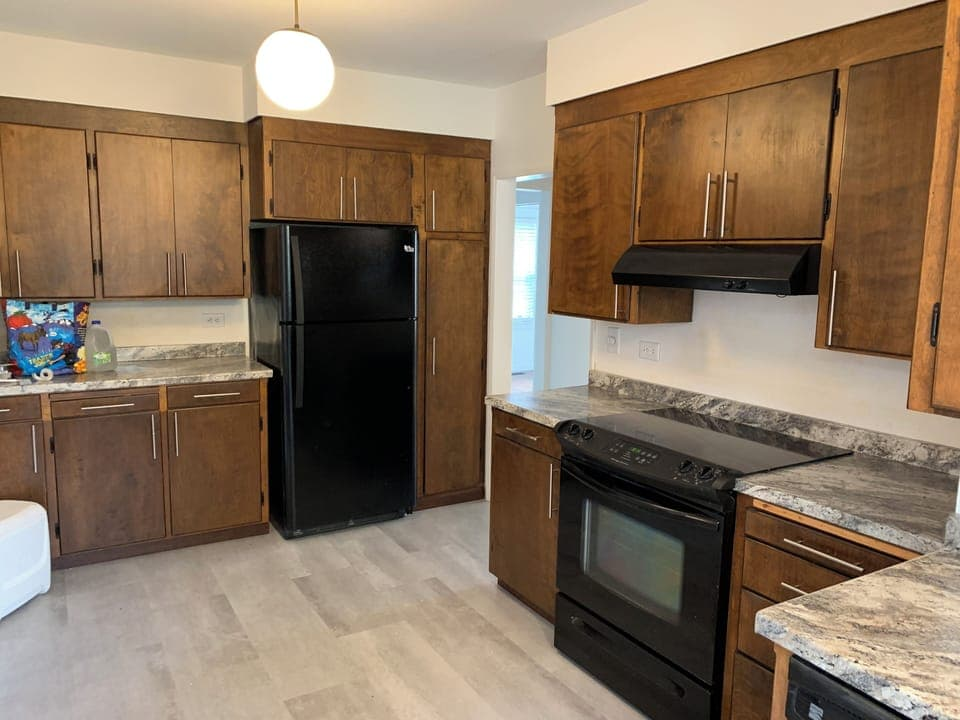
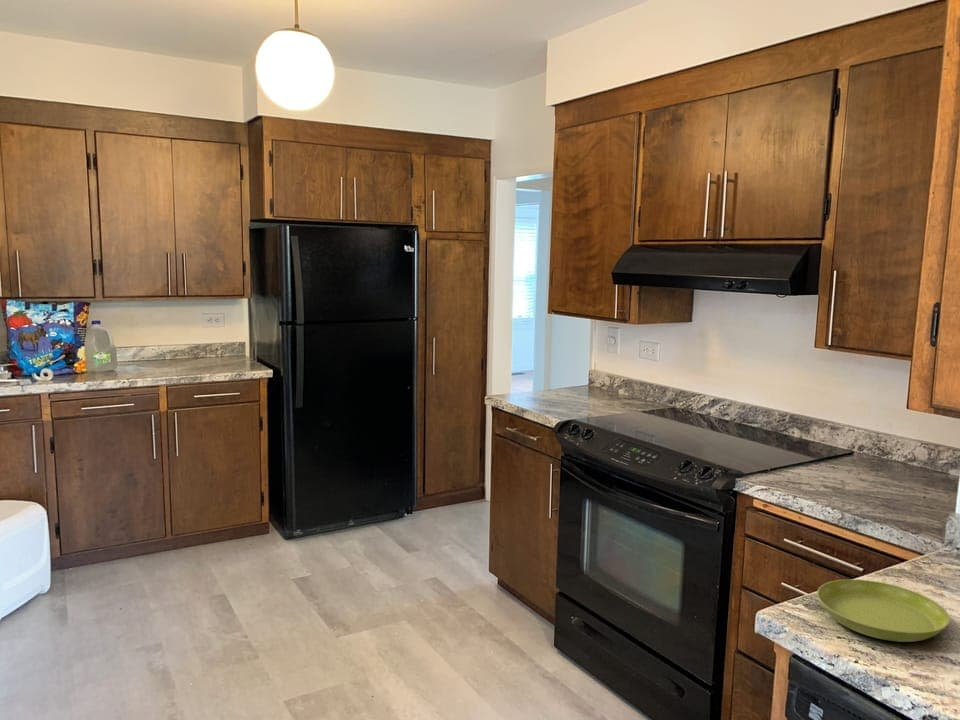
+ saucer (880, 611)
